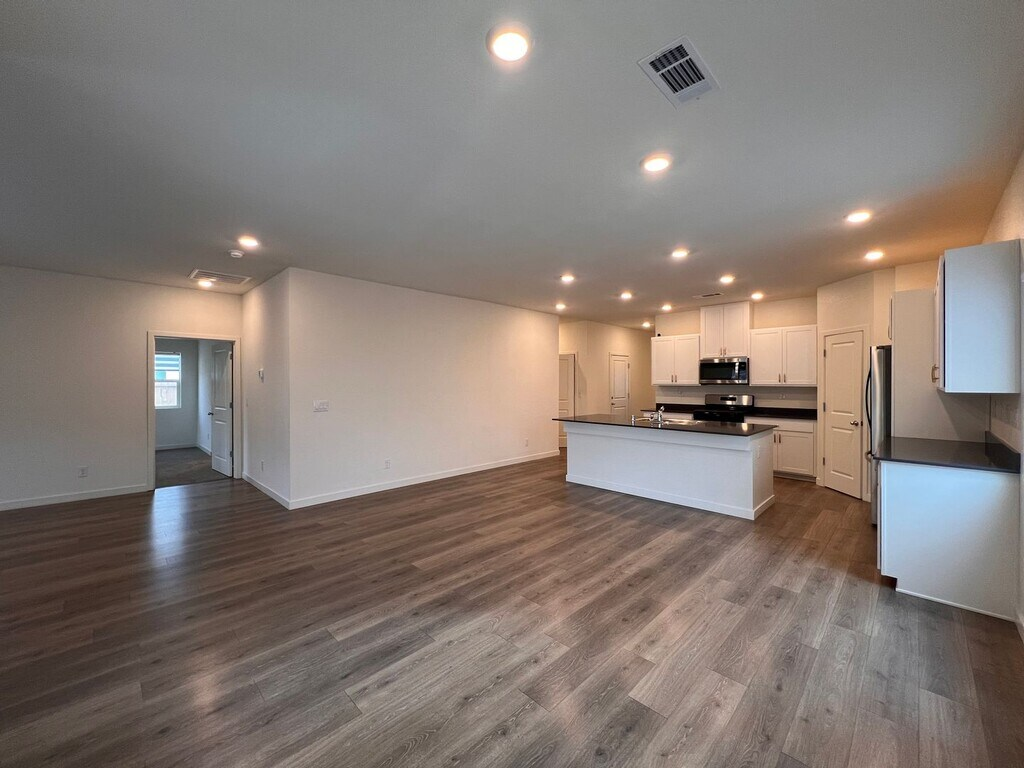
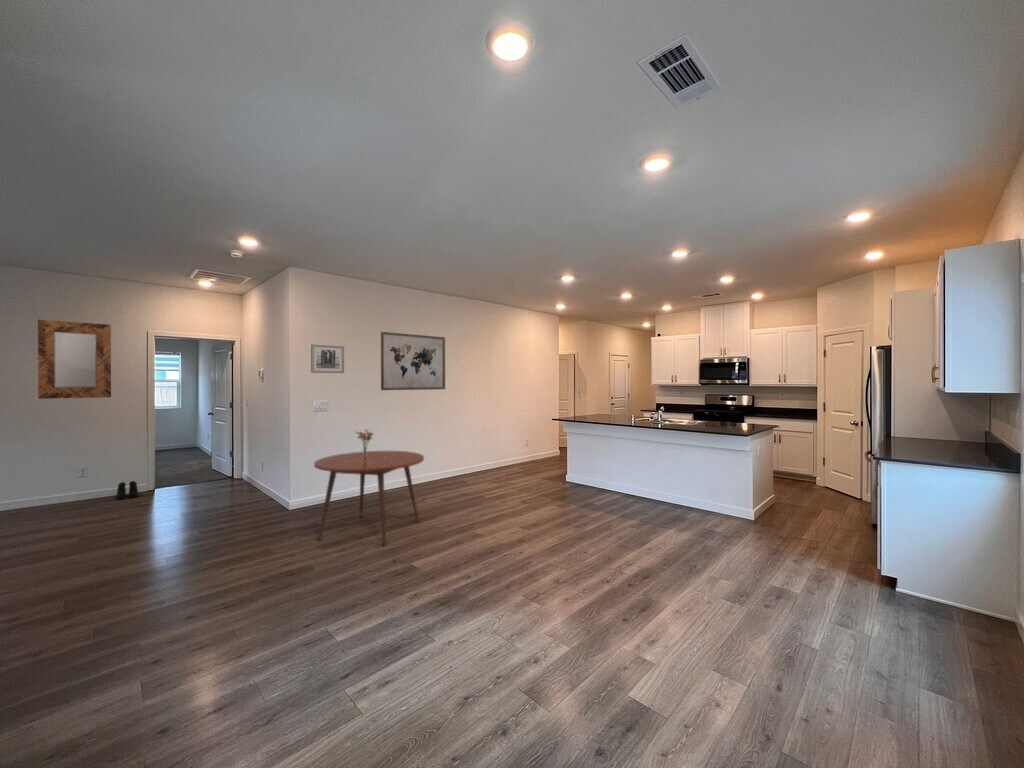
+ wall art (414, 362)
+ wall art (328, 359)
+ boots (125, 489)
+ dining table (363, 494)
+ bouquet (365, 444)
+ home mirror (76, 360)
